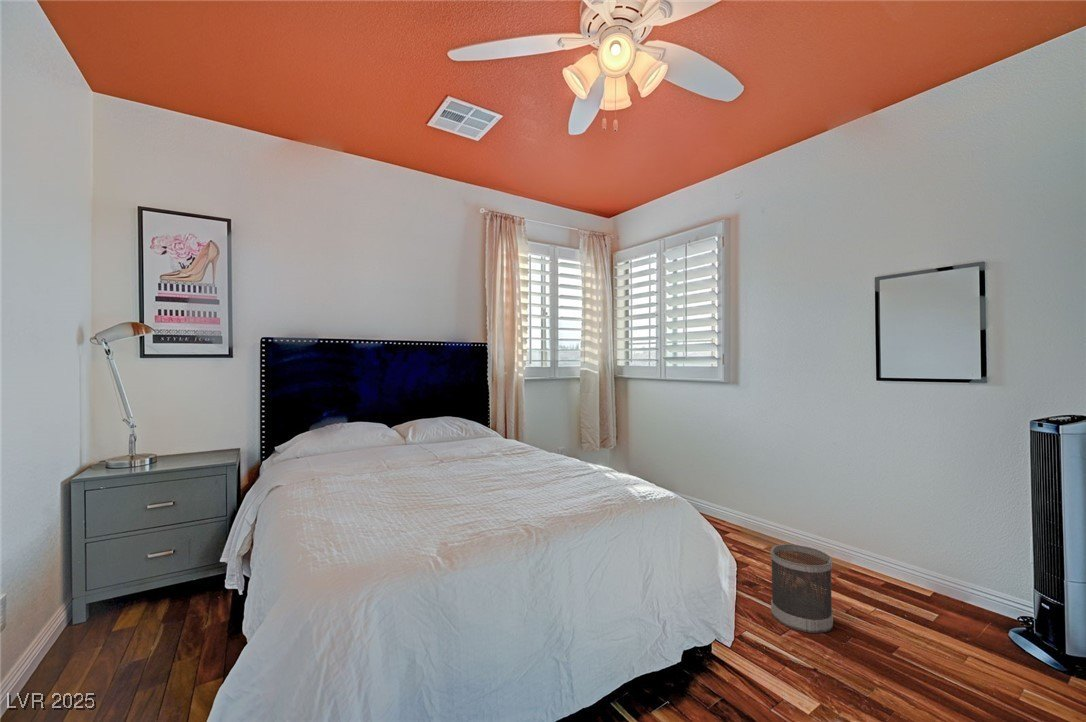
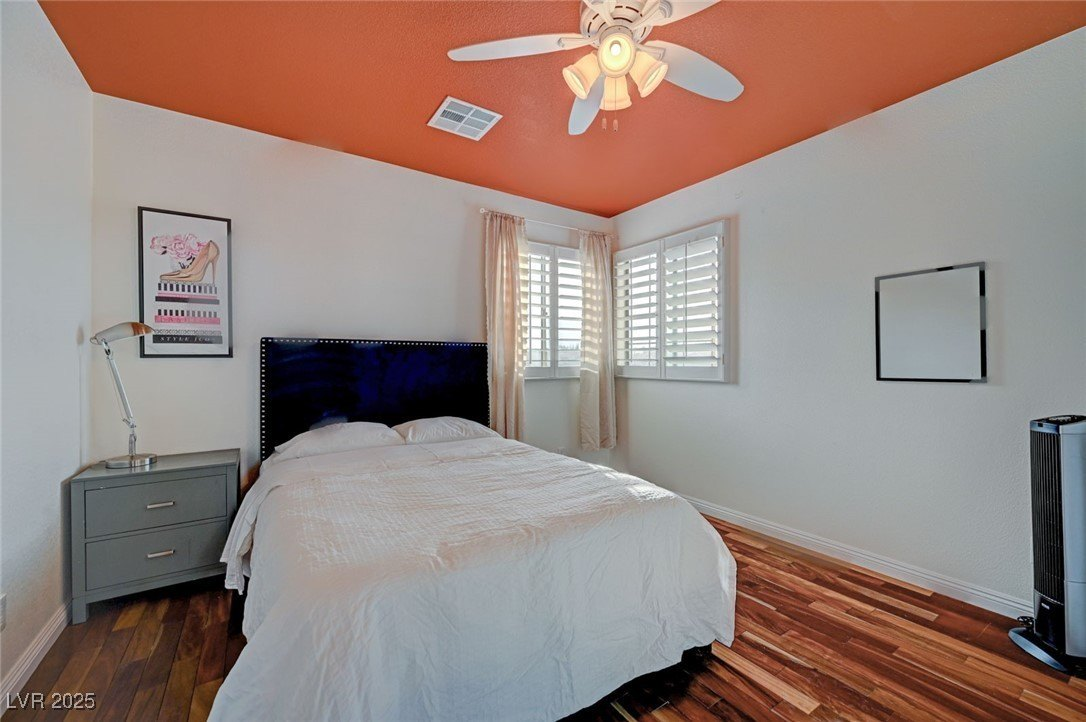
- wastebasket (801, 586)
